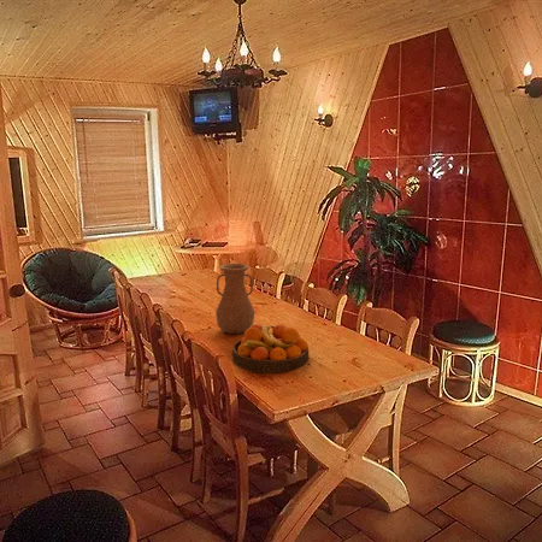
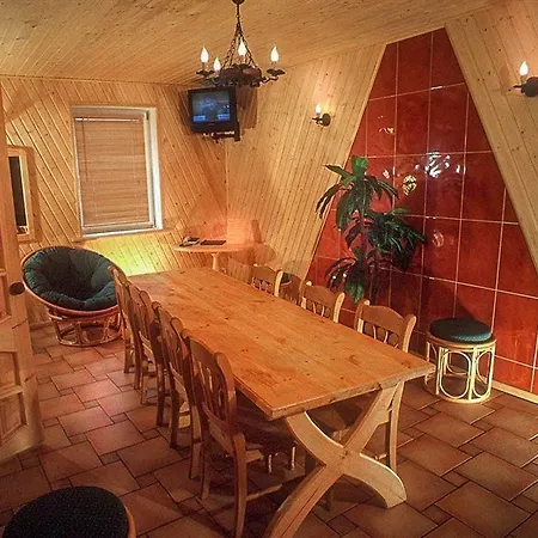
- fruit bowl (270, 341)
- vase (235, 297)
